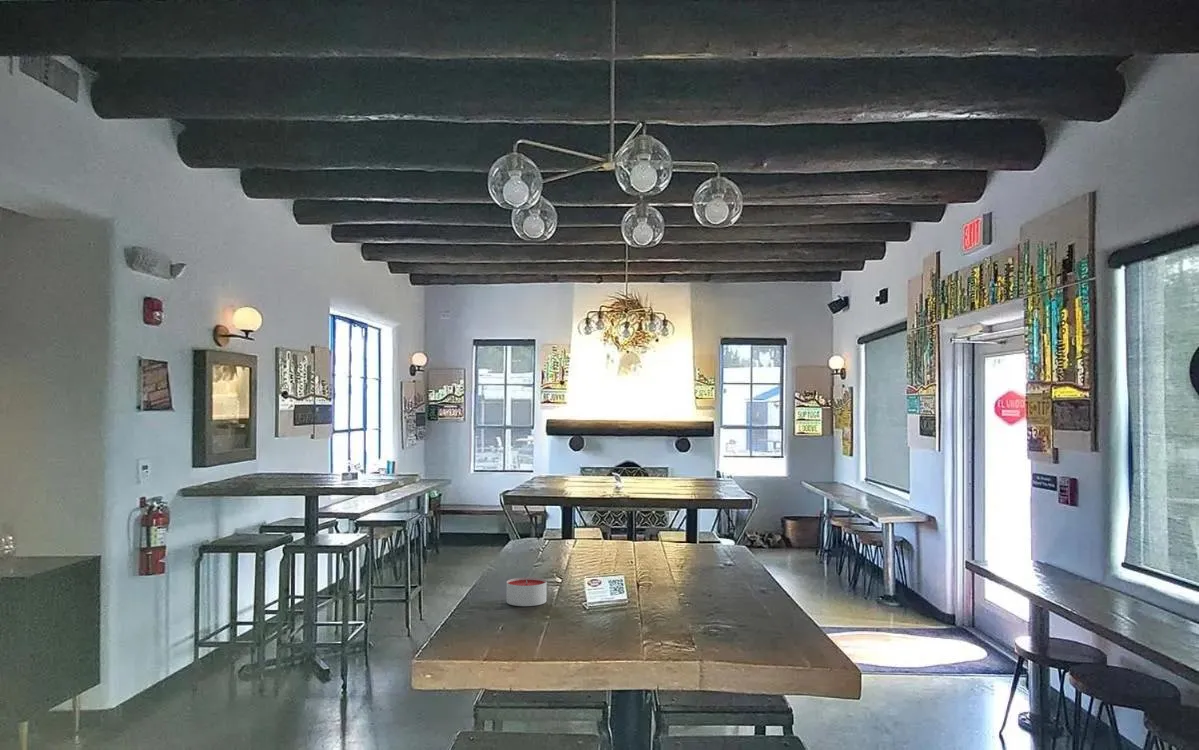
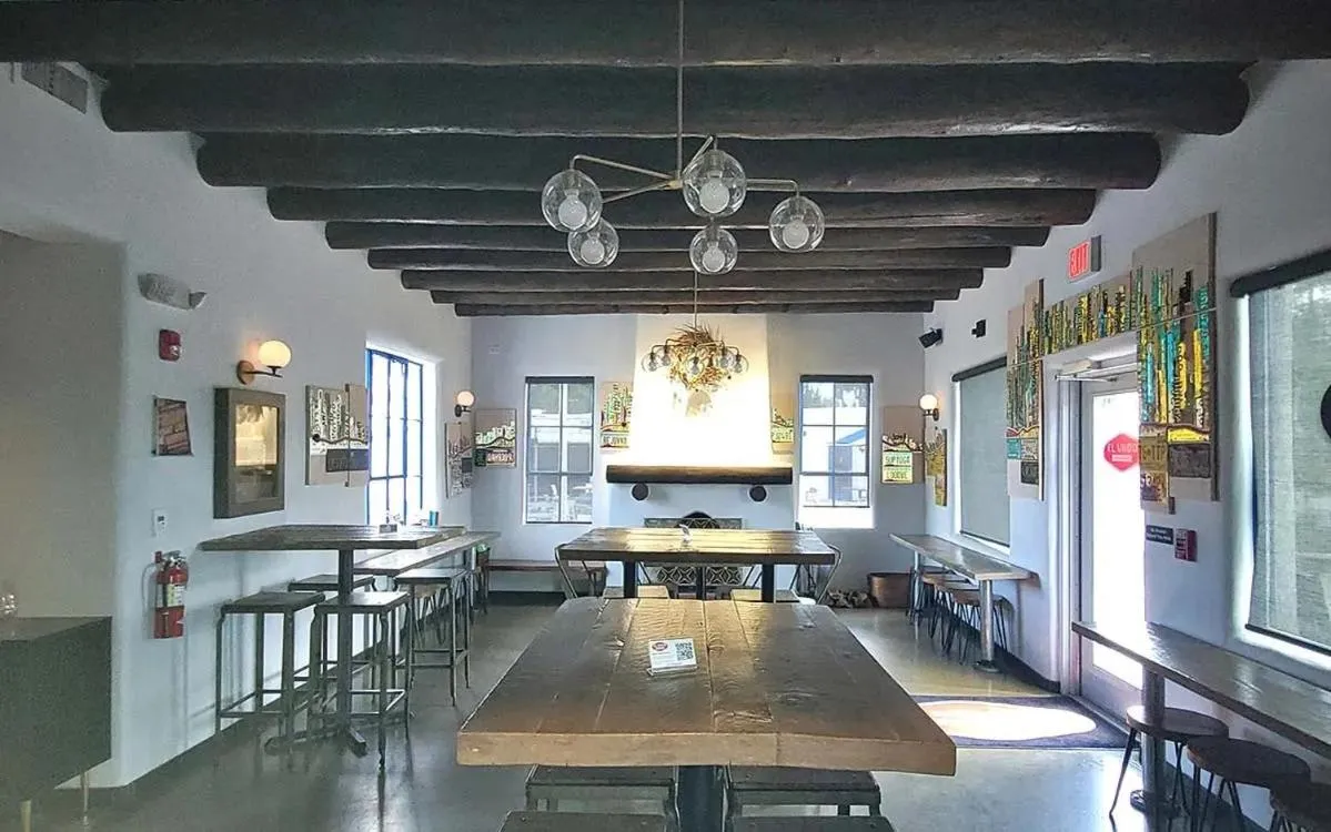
- candle (526, 590)
